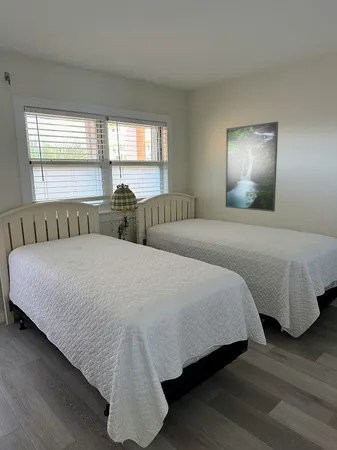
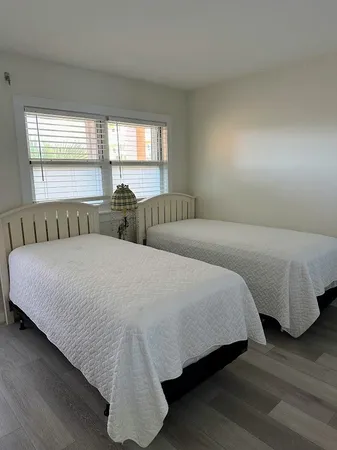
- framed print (249, 168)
